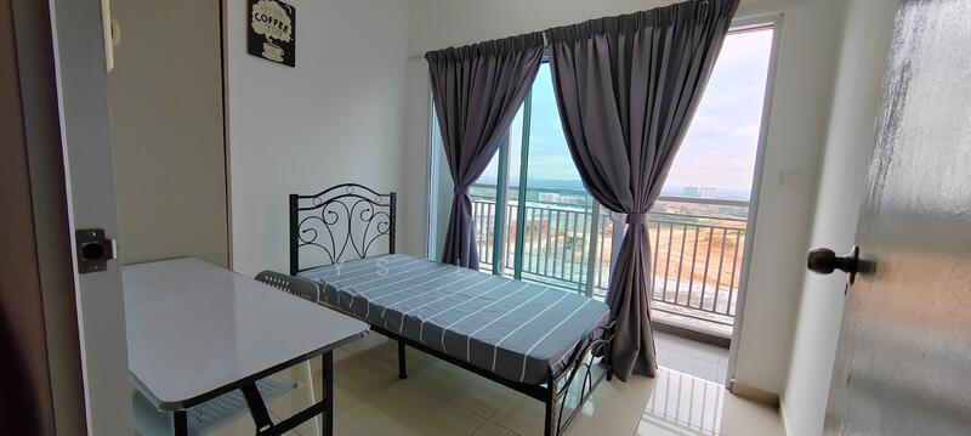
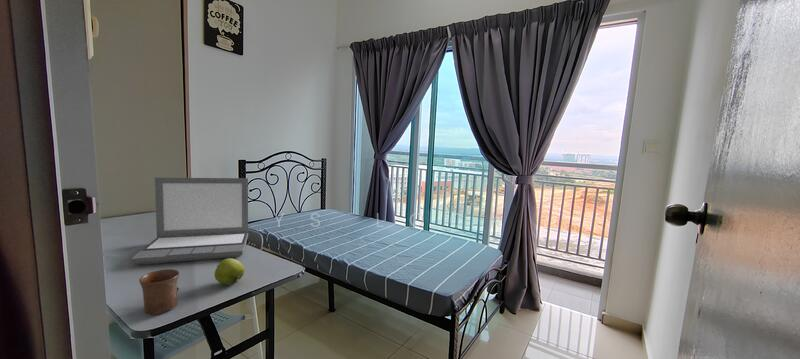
+ laptop (197, 215)
+ apple (229, 271)
+ mug (159, 289)
